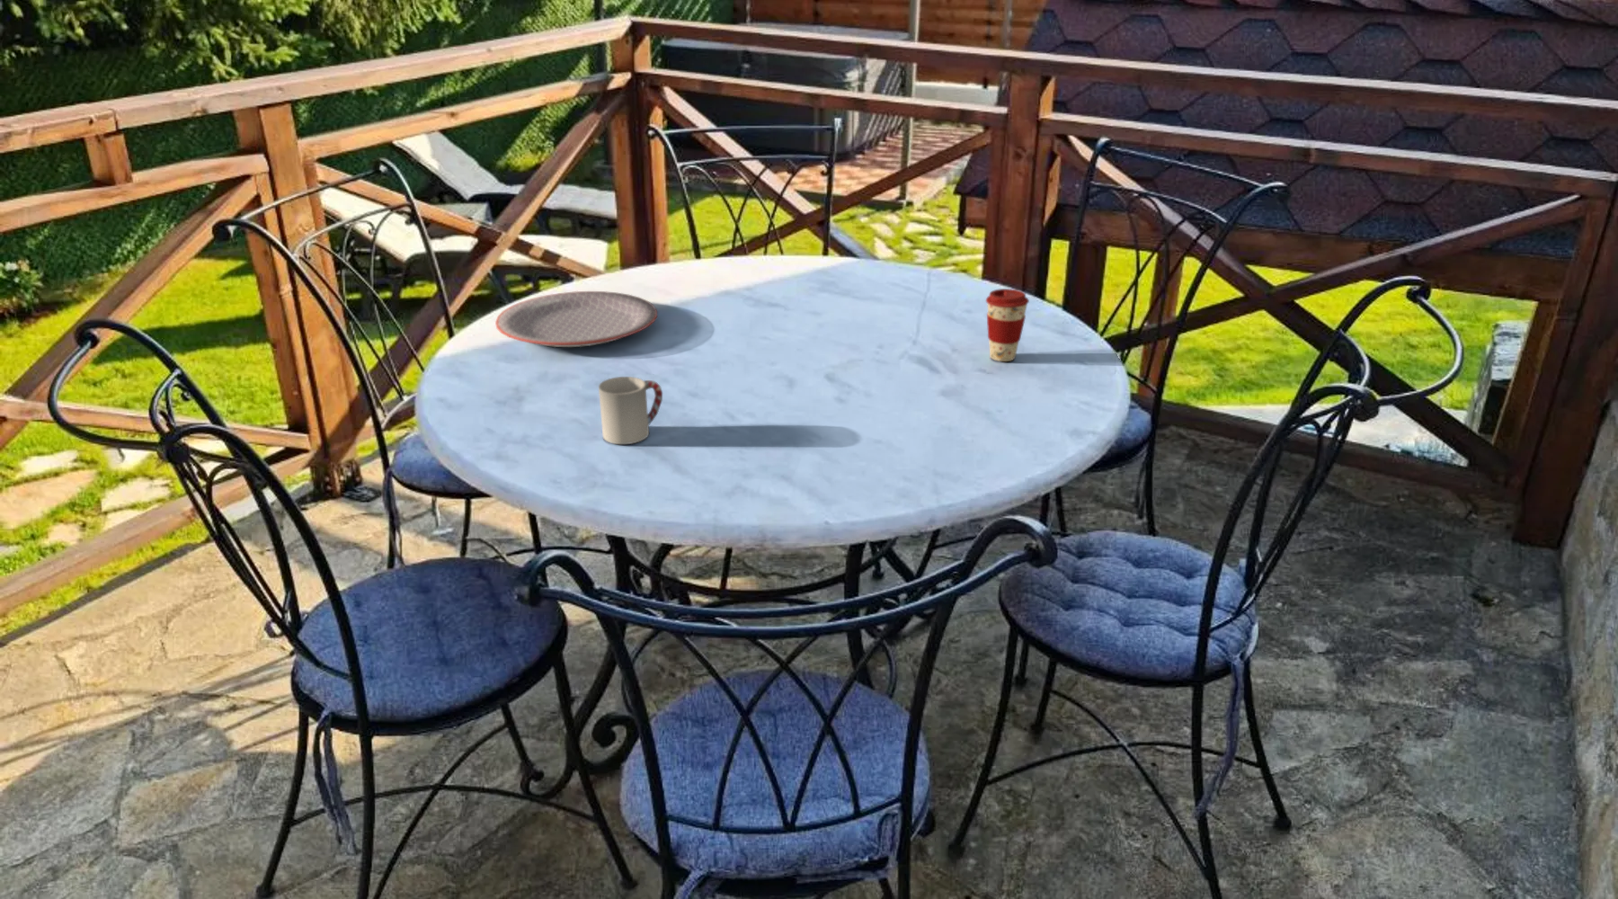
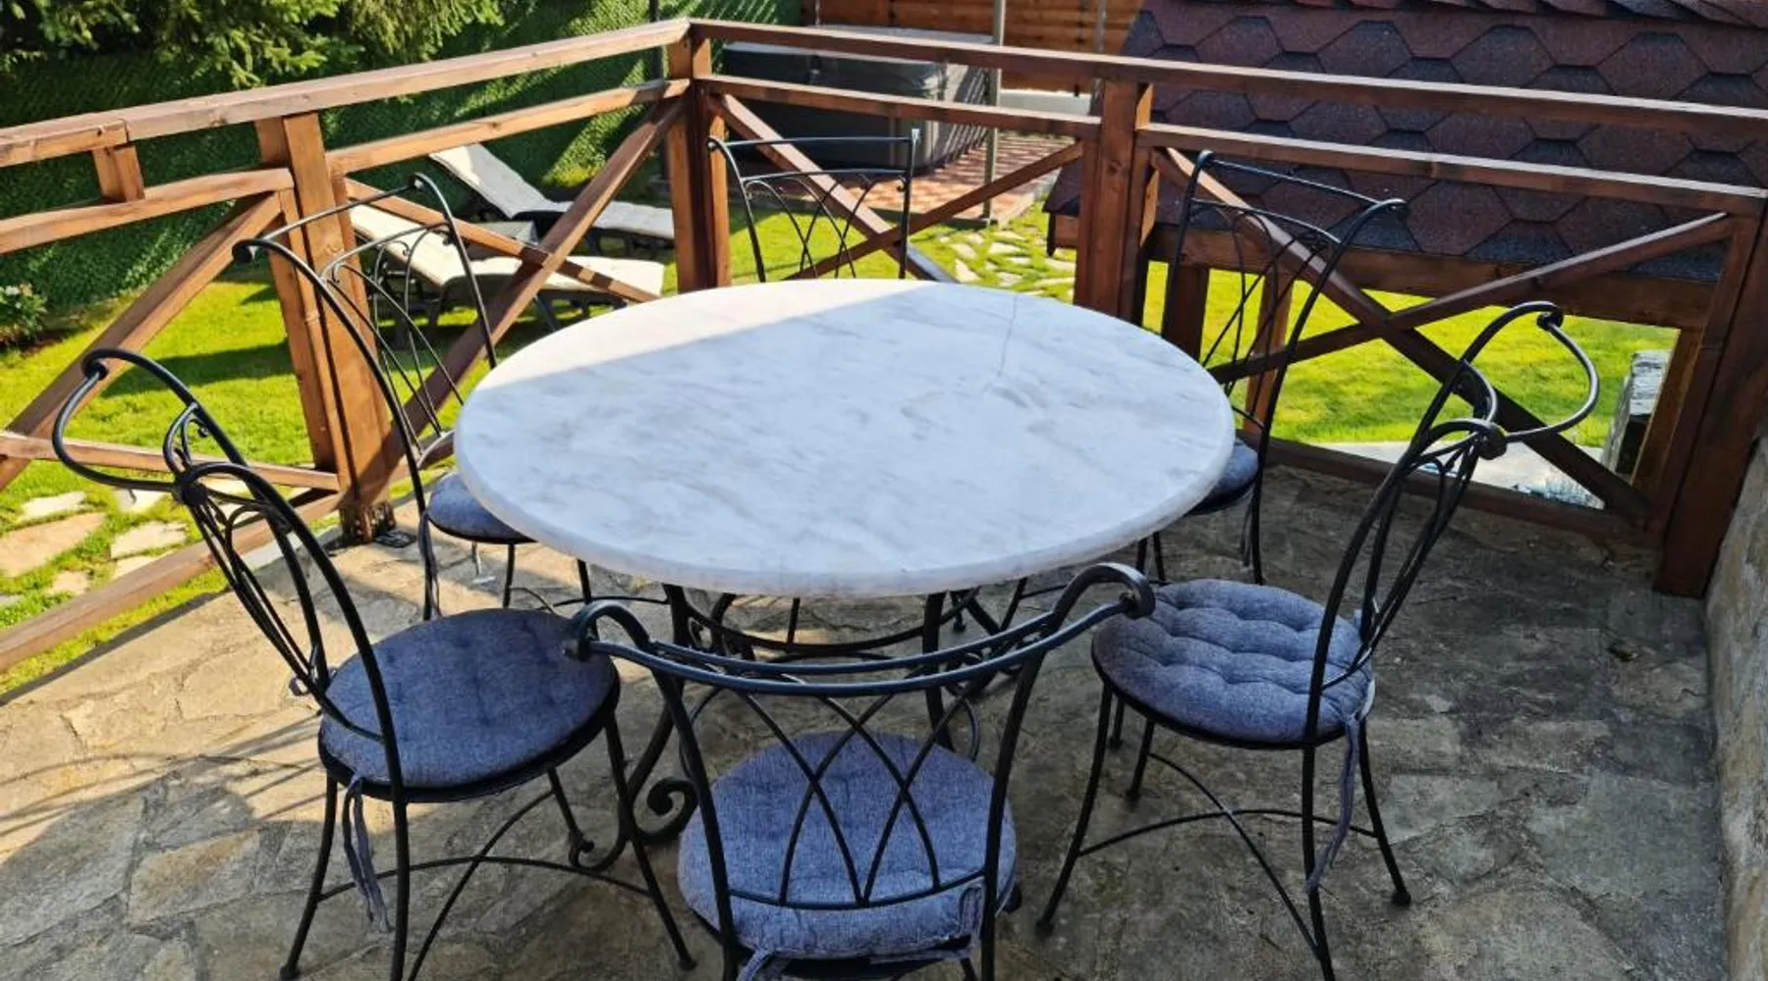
- cup (633, 407)
- plate (577, 321)
- coffee cup (1005, 326)
